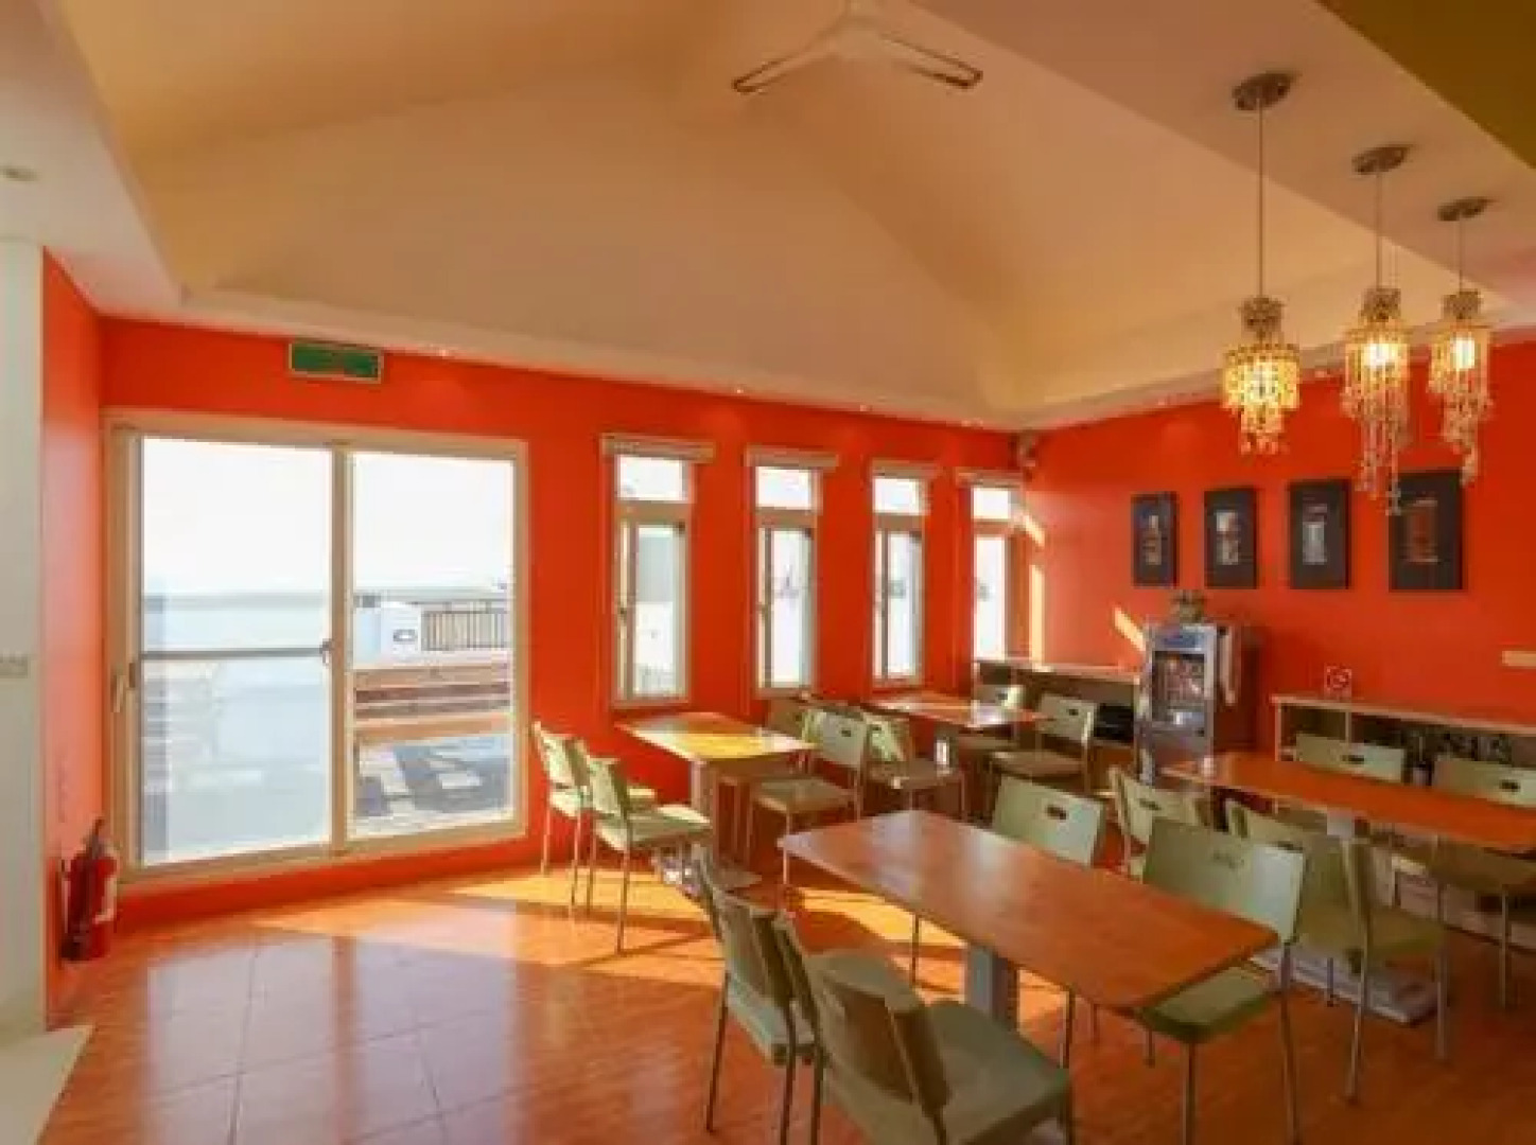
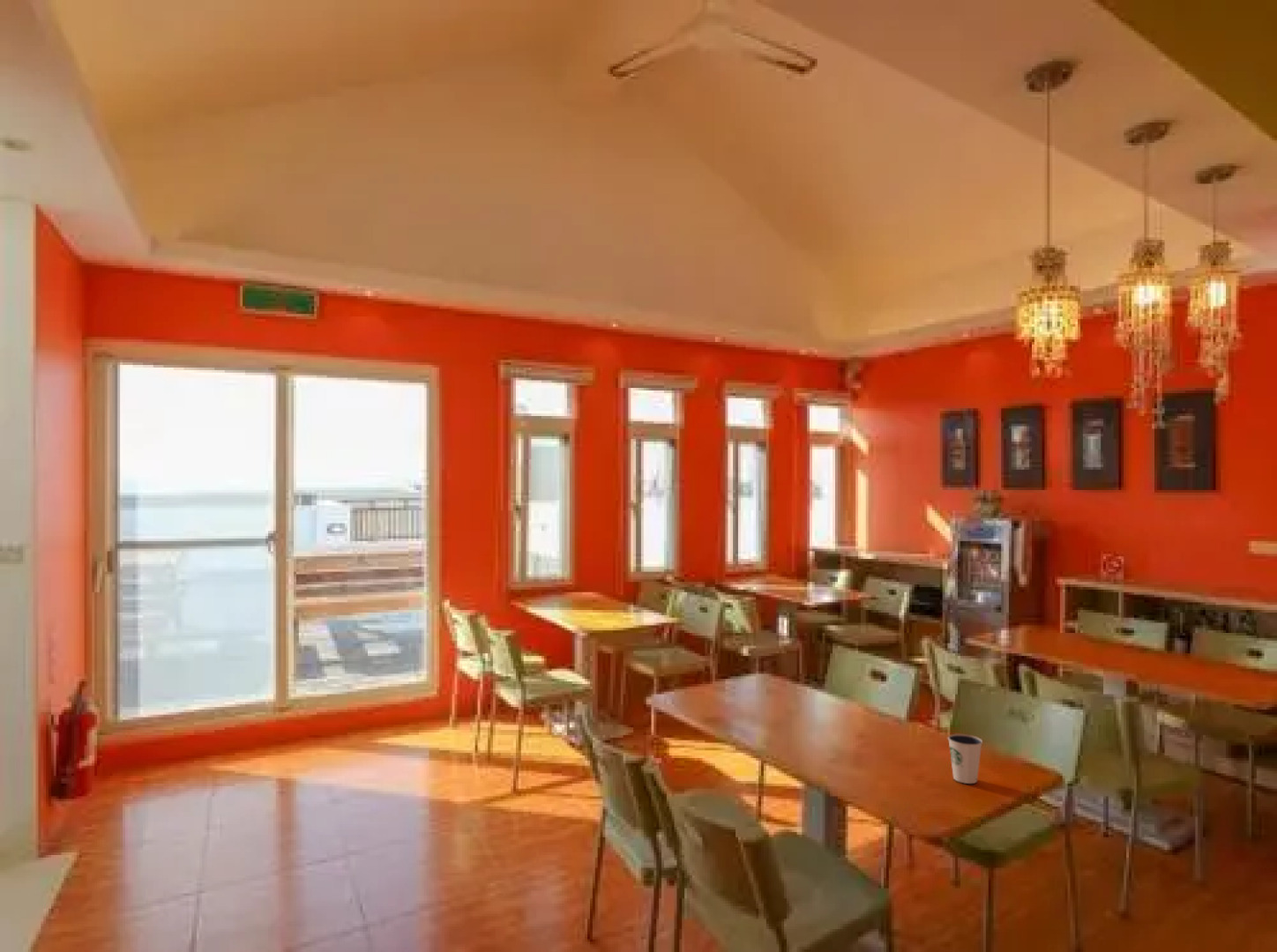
+ dixie cup (965, 759)
